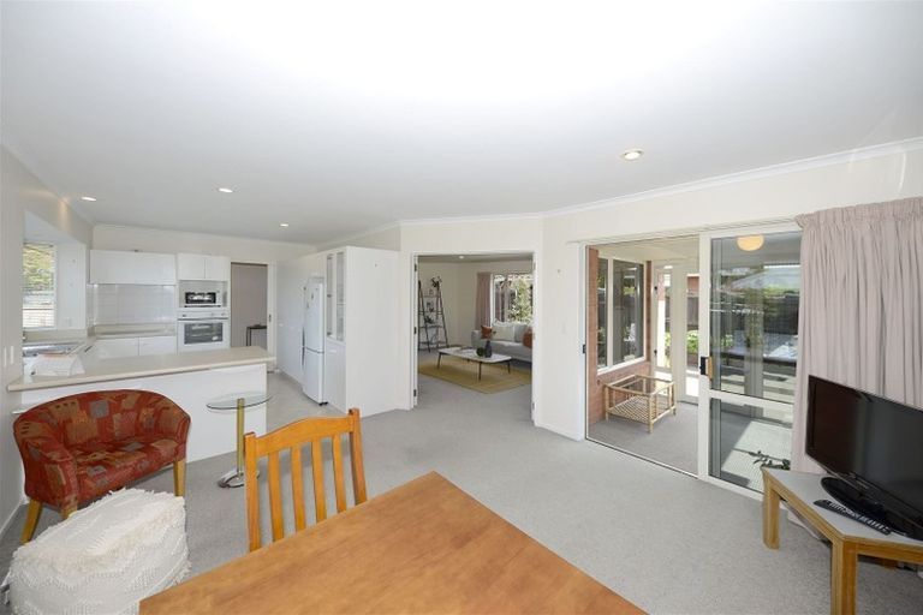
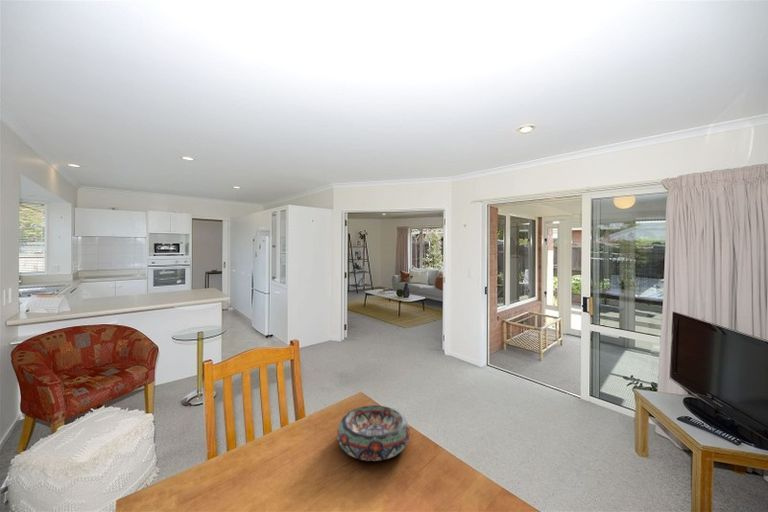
+ decorative bowl (373, 431)
